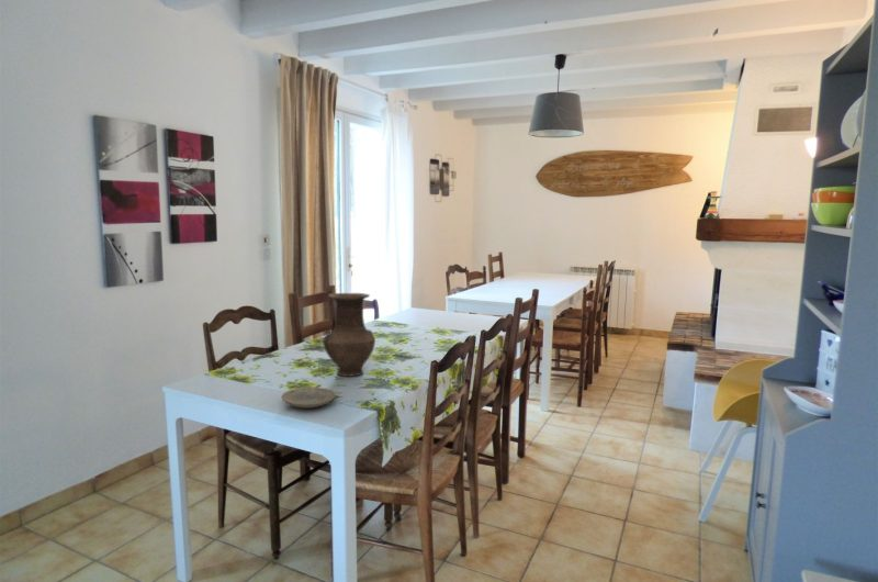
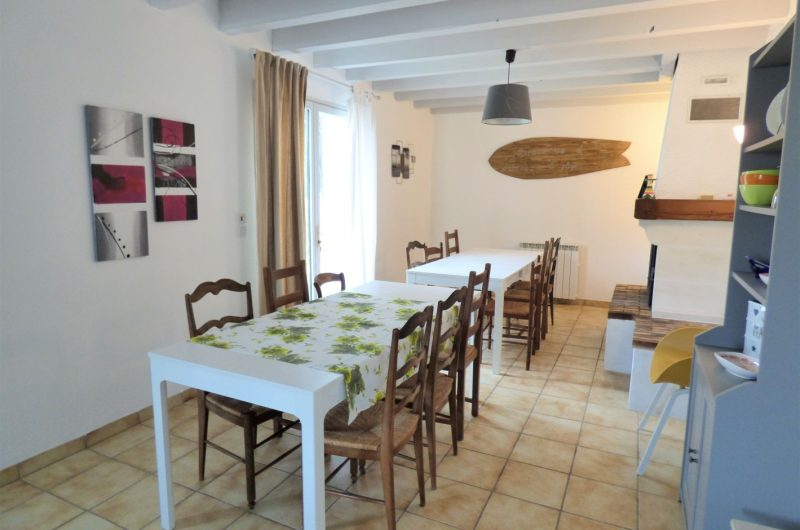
- plate (308, 399)
- vase (349, 334)
